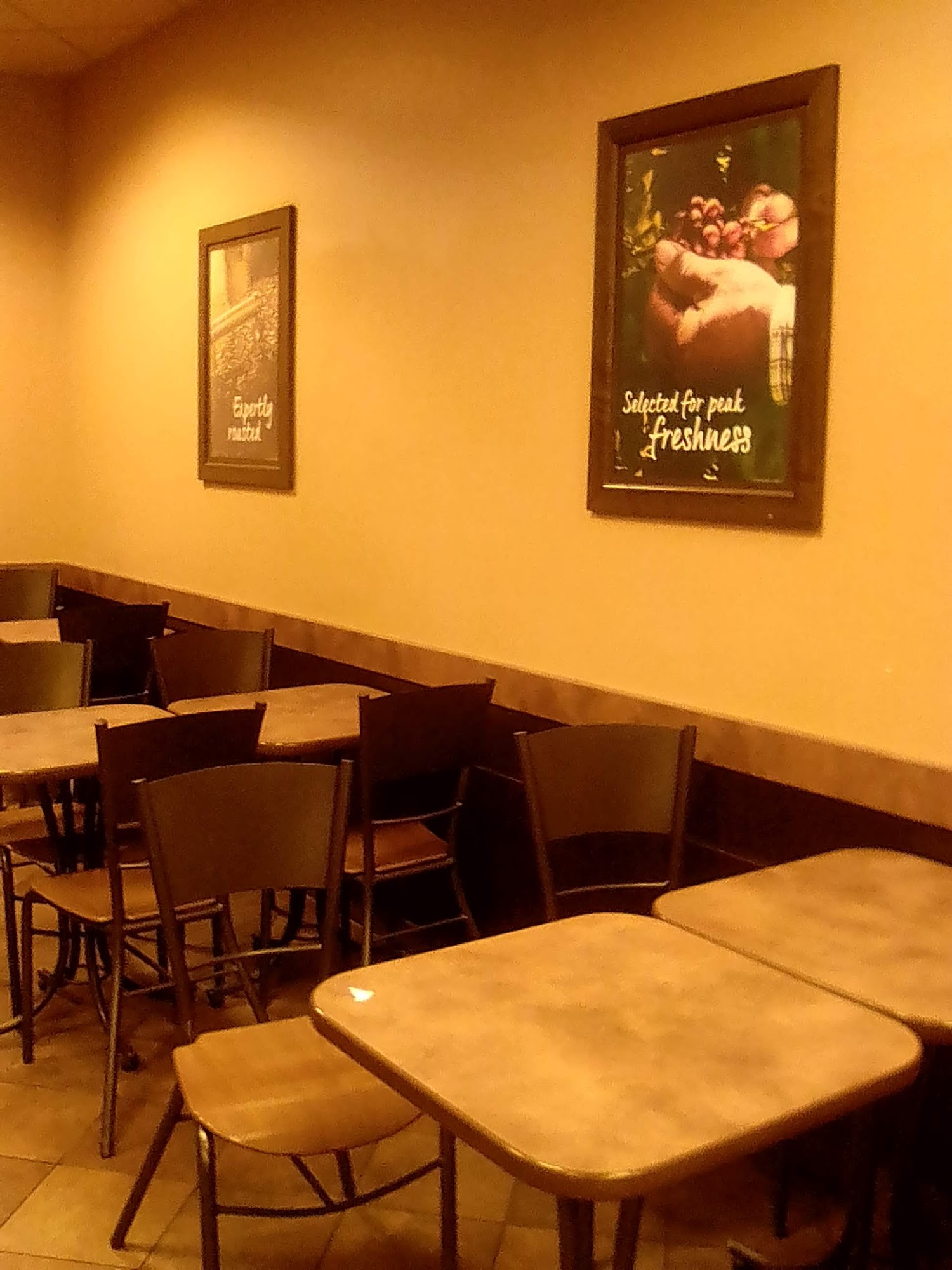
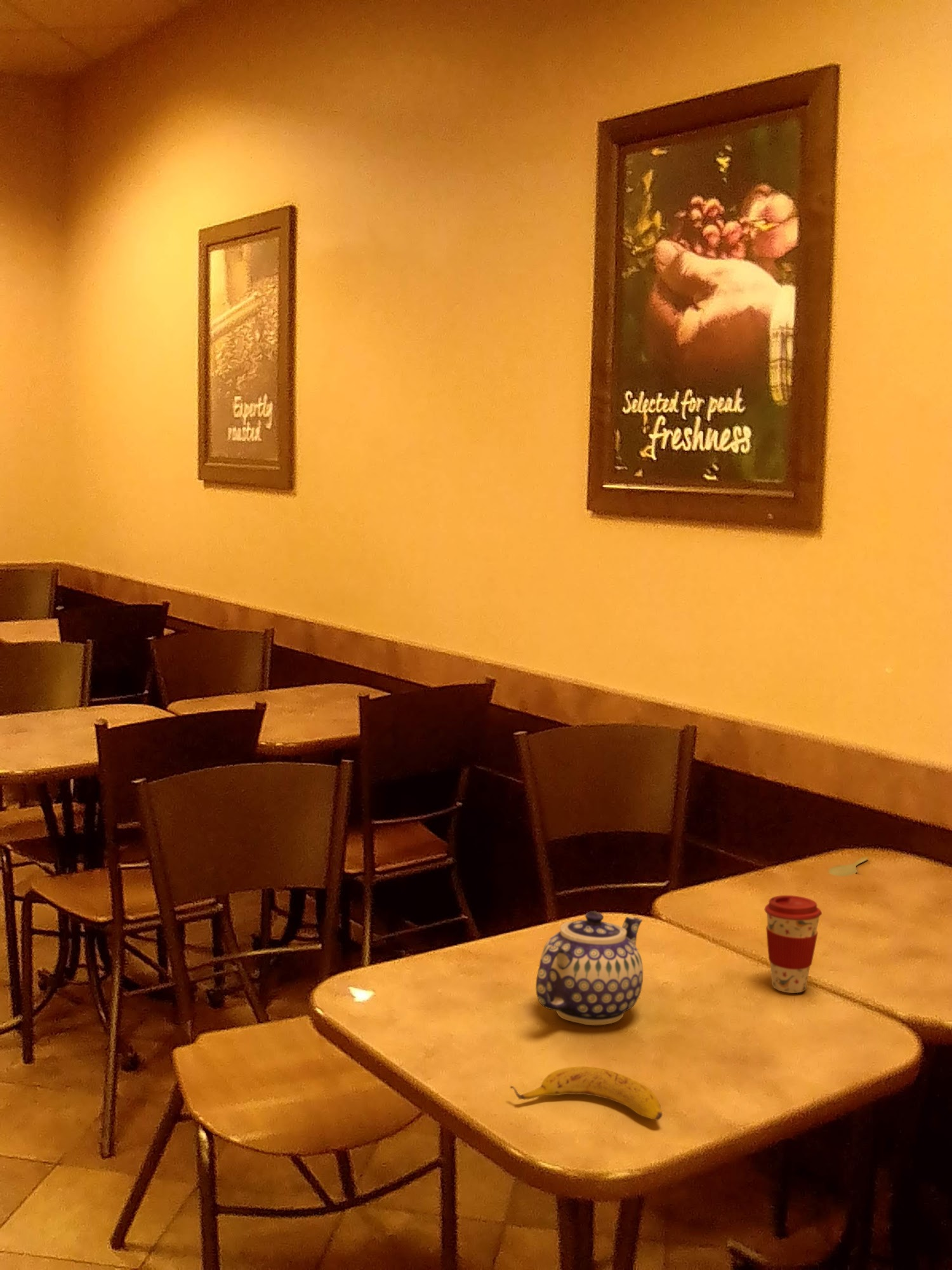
+ banana (592, 1094)
+ coffee cup (791, 944)
+ teapot (592, 961)
+ spoon (850, 866)
